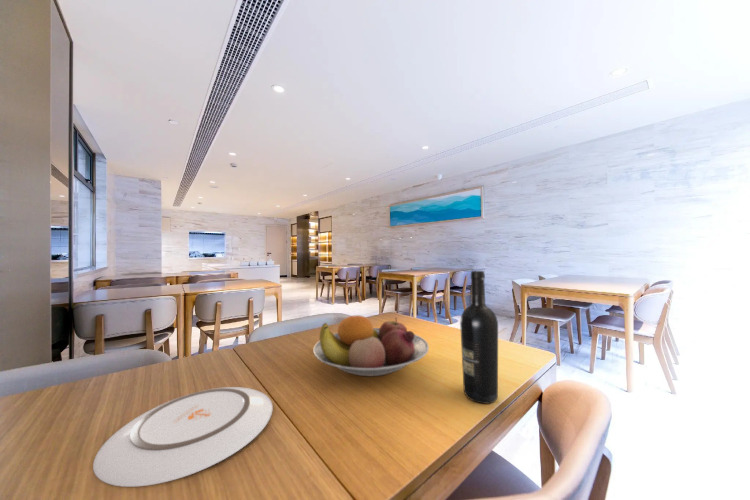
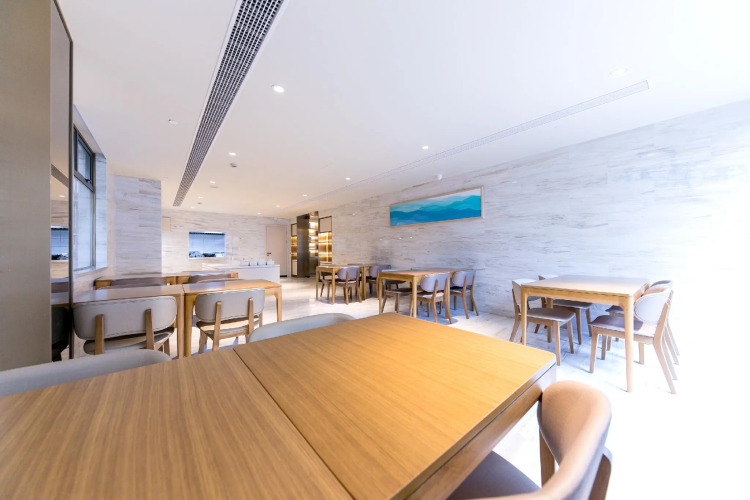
- fruit bowl (371, 339)
- plate (196, 419)
- wine bottle (479, 333)
